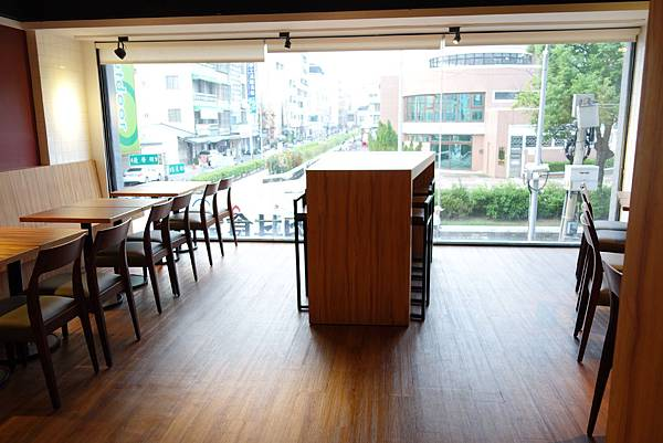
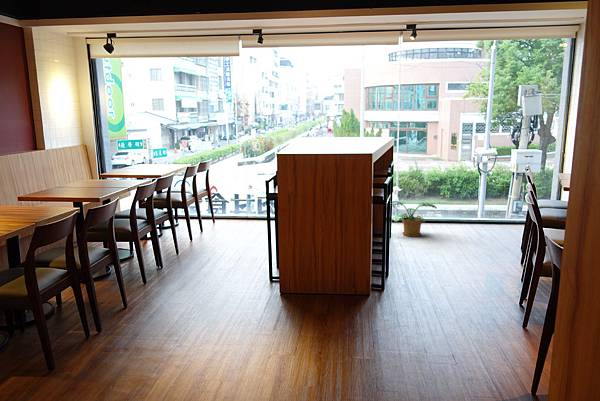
+ potted plant (412, 218)
